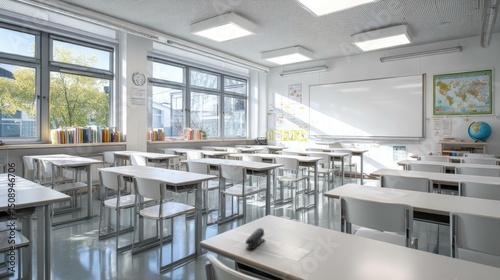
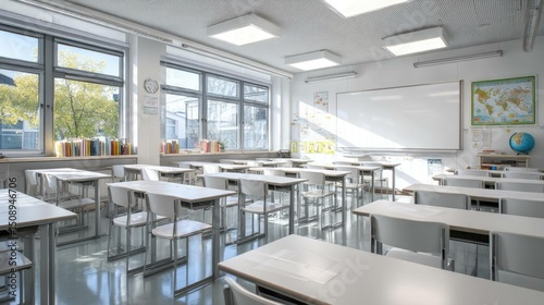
- stapler (255, 238)
